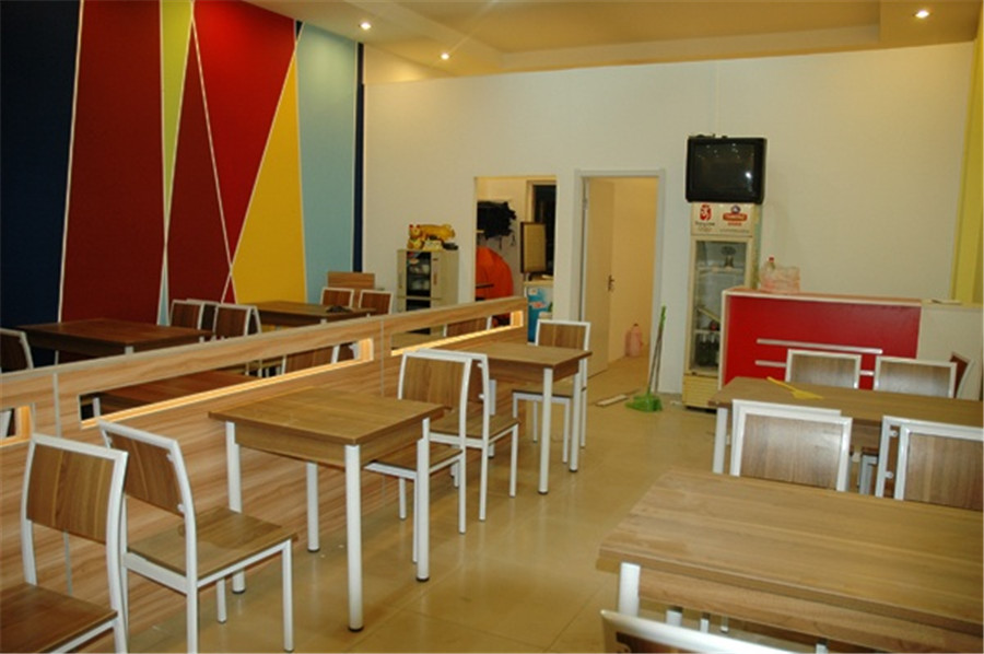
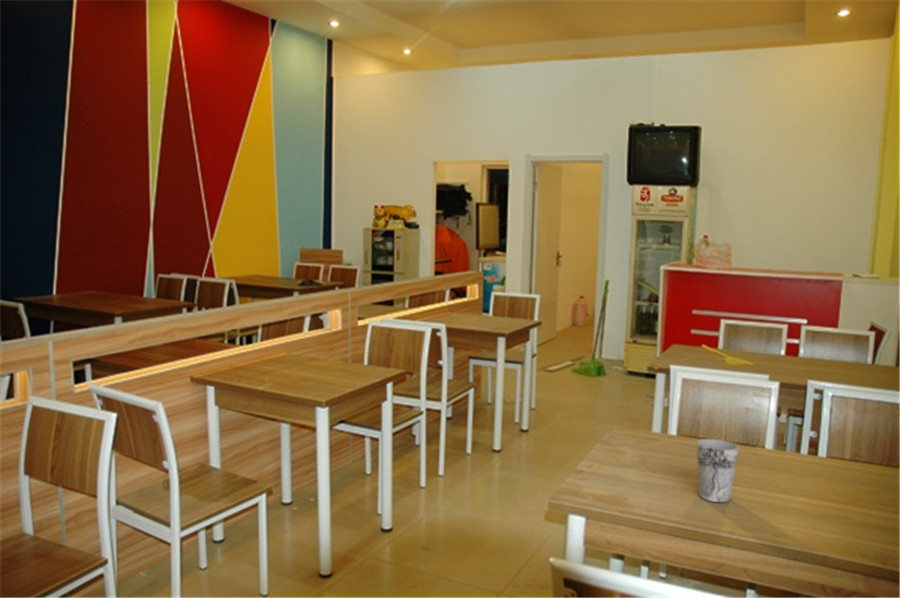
+ cup (716, 470)
